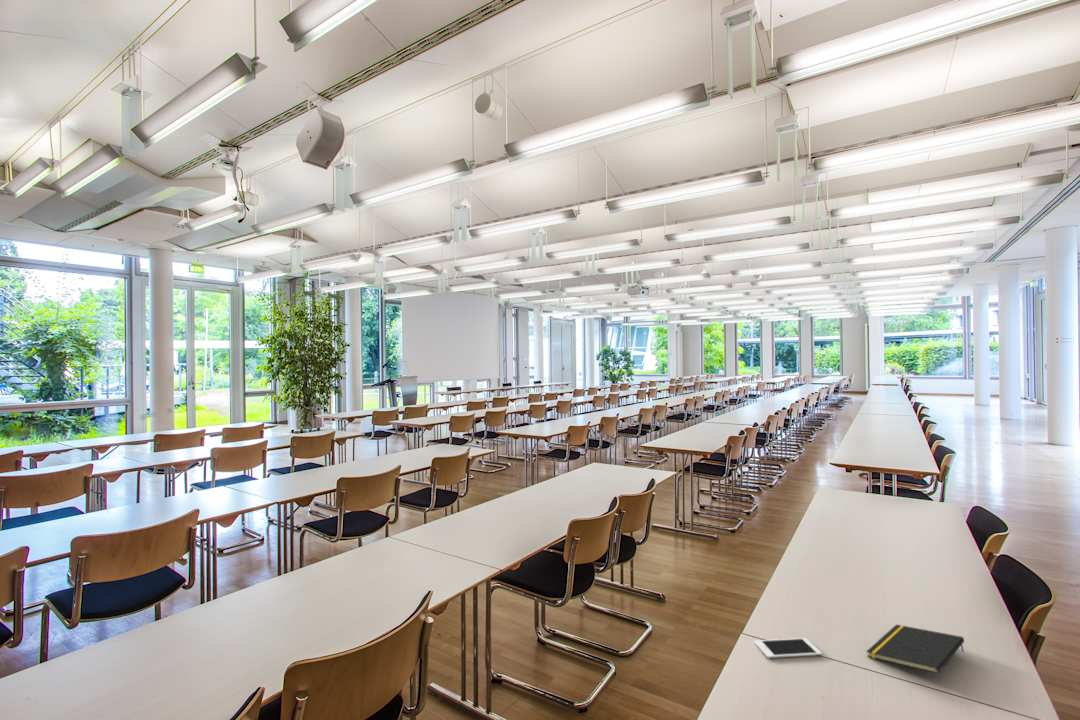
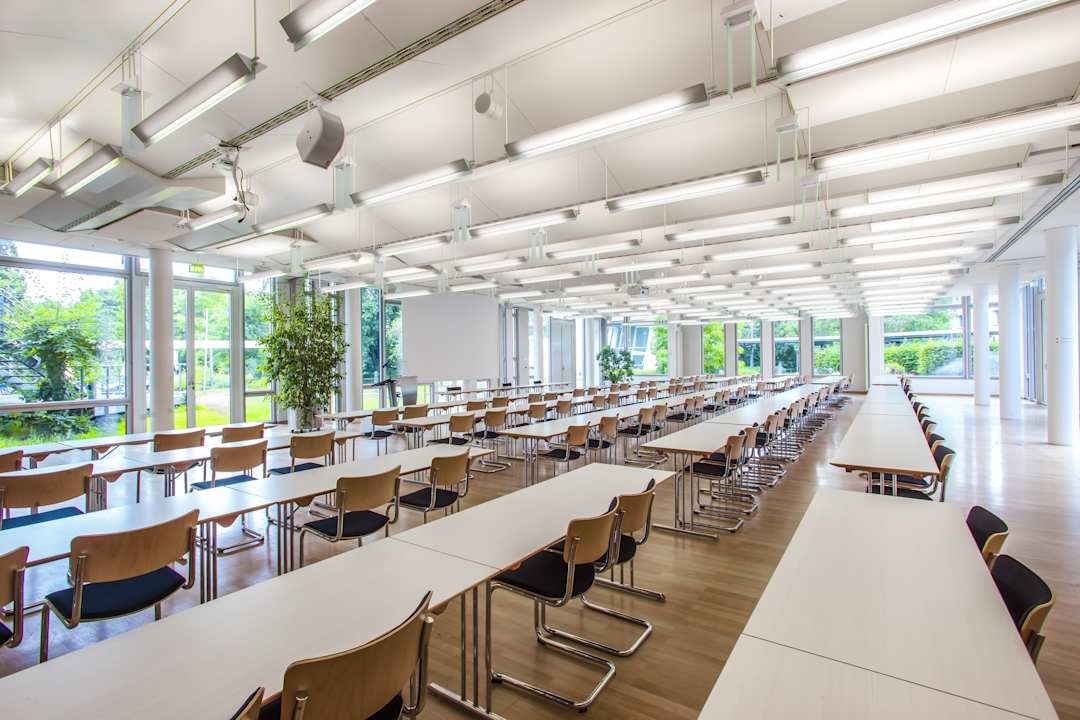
- cell phone (787, 647)
- notepad (915, 646)
